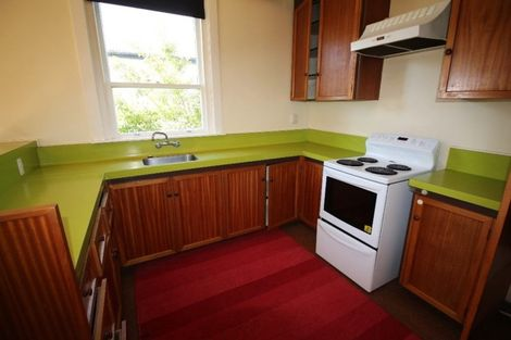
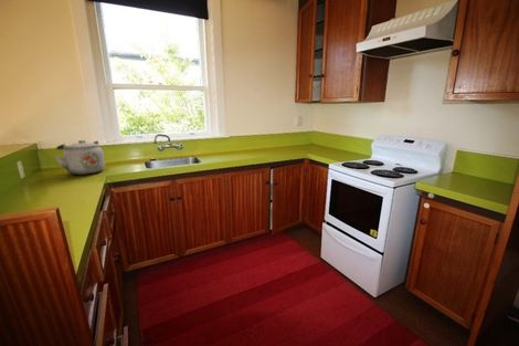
+ kettle (80, 156)
